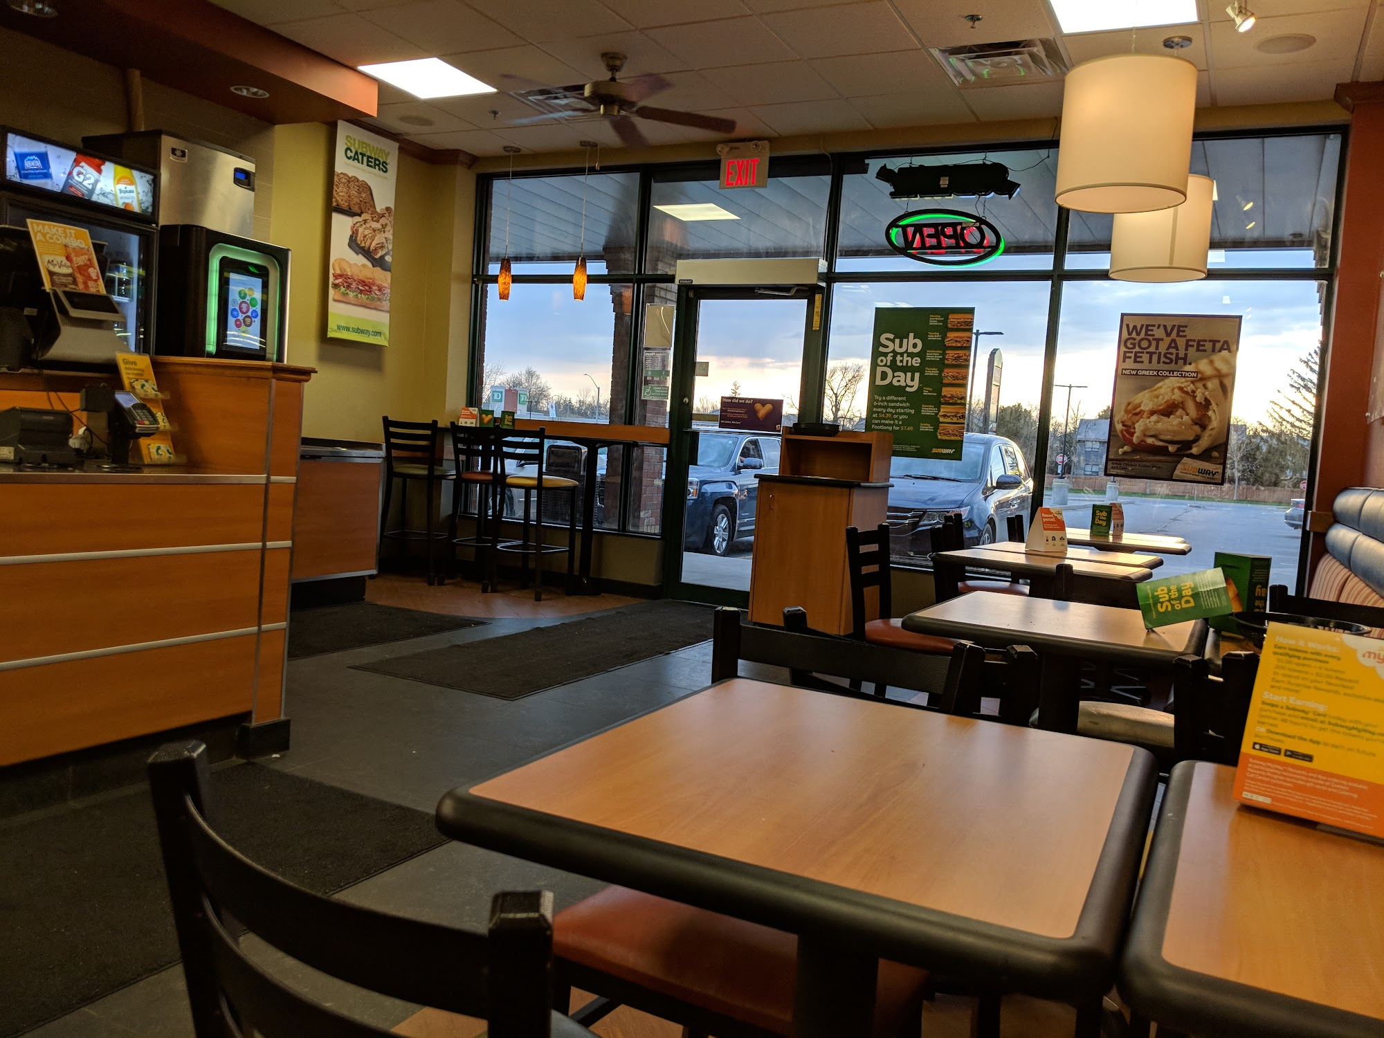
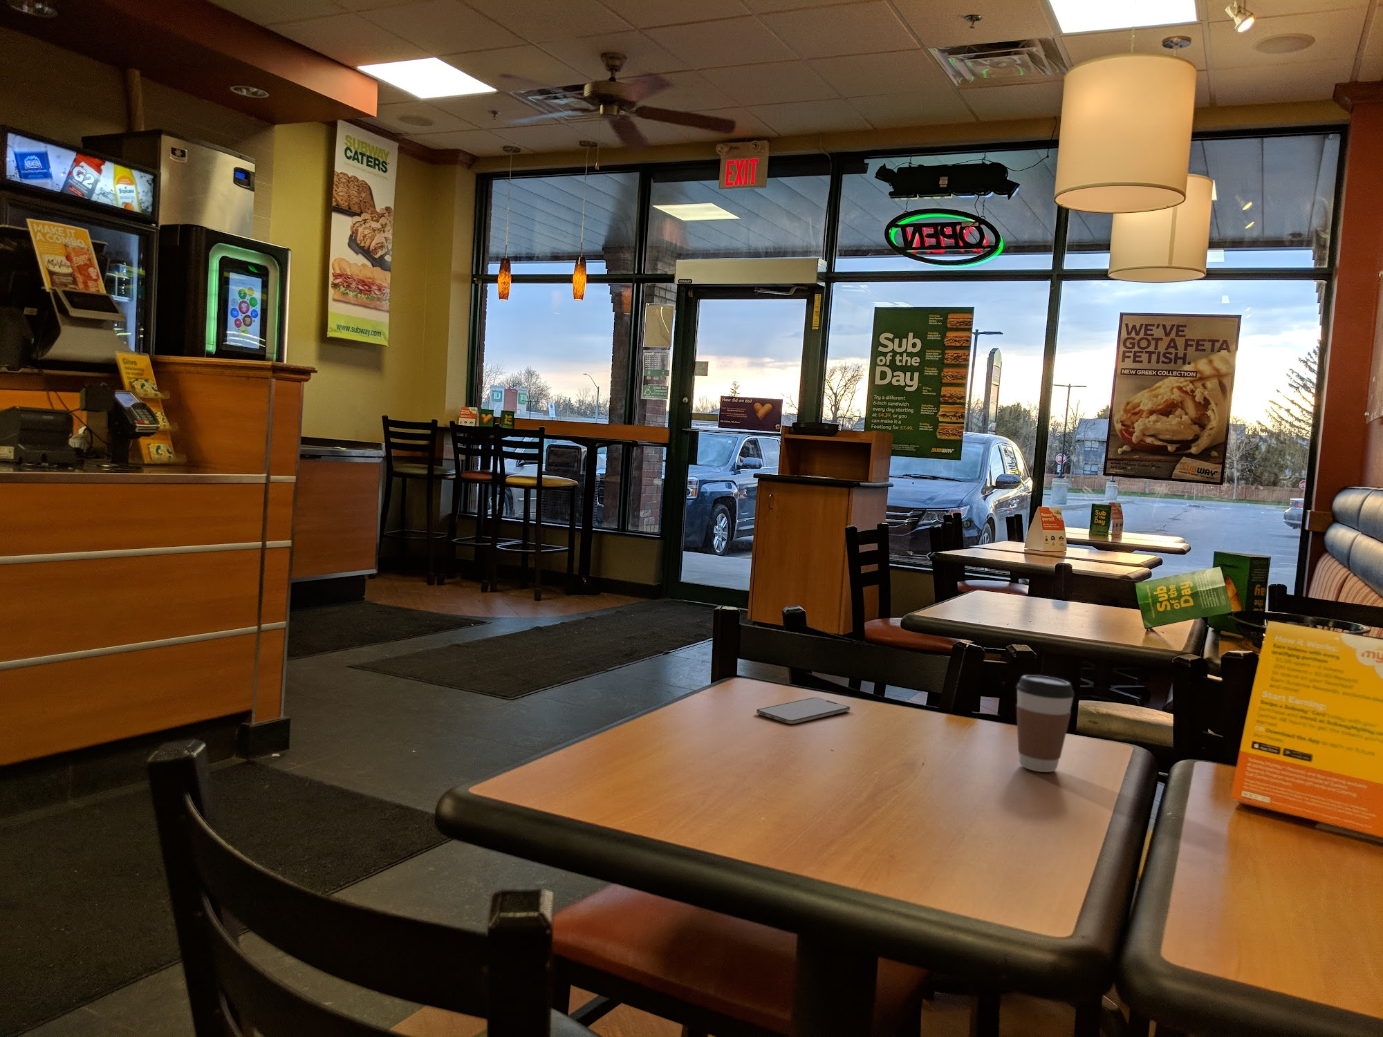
+ smartphone (804, 709)
+ coffee cup (1041, 722)
